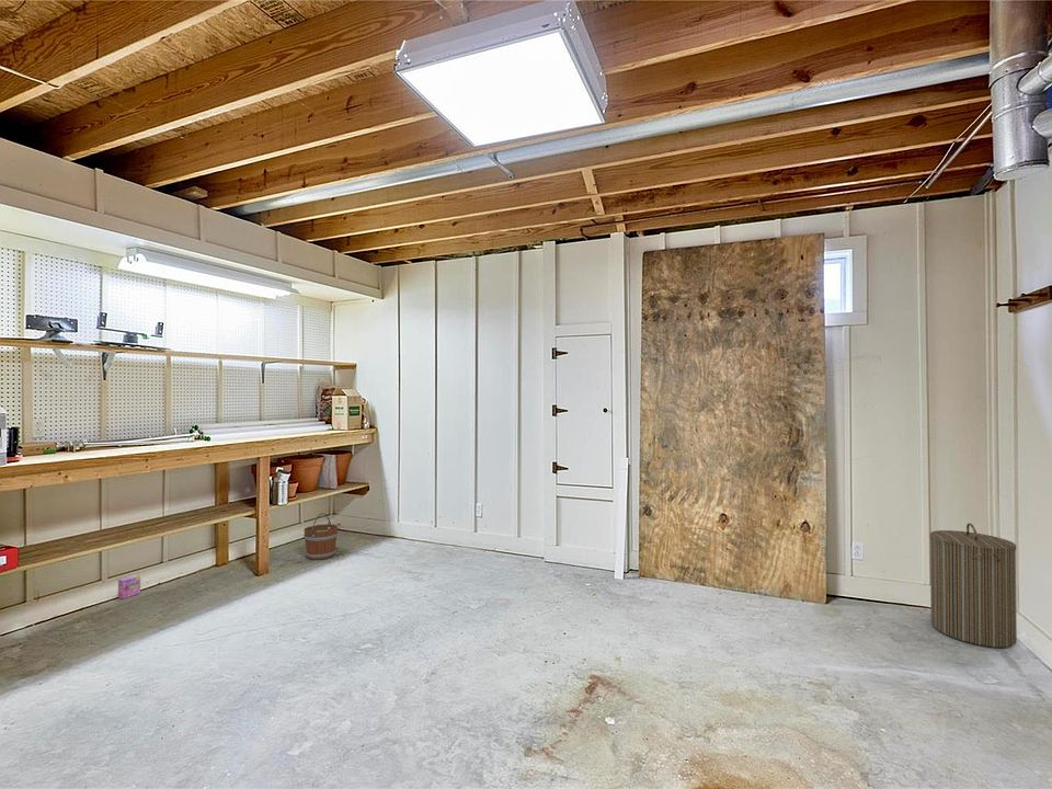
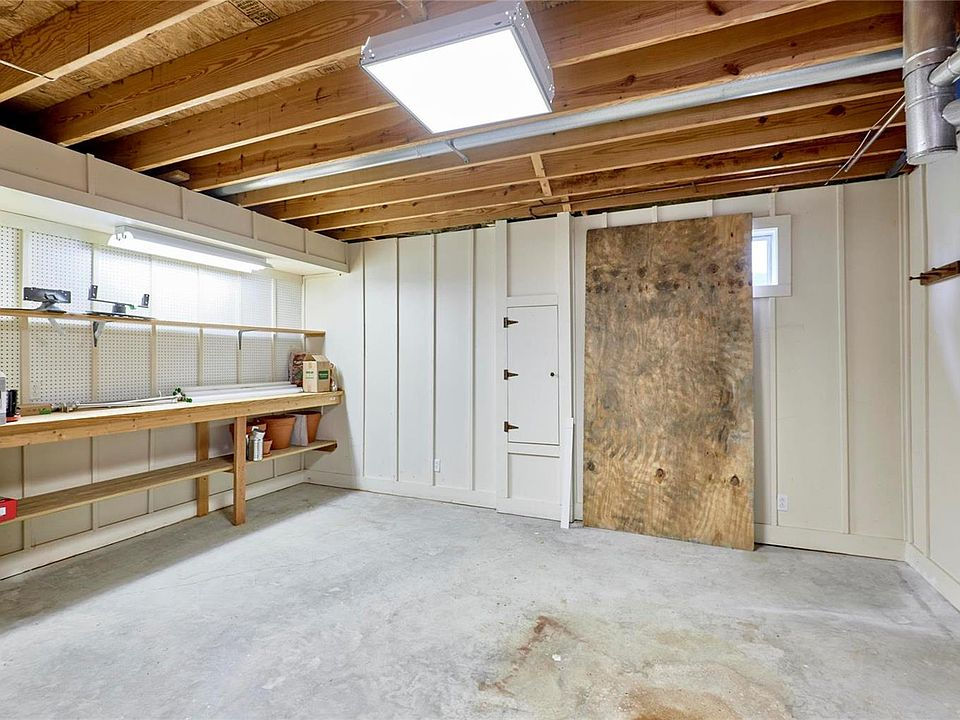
- laundry hamper (971, 578)
- box (129, 586)
- wooden bucket (321, 534)
